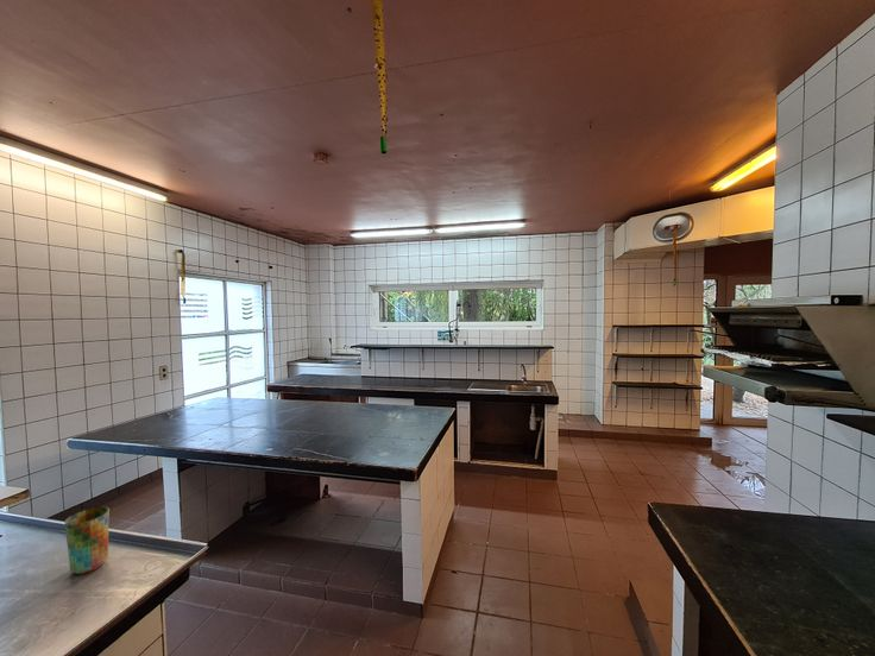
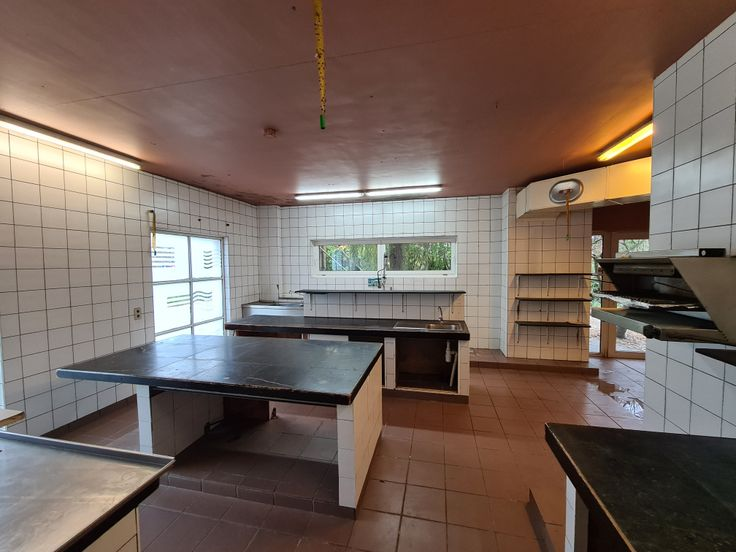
- cup (88, 541)
